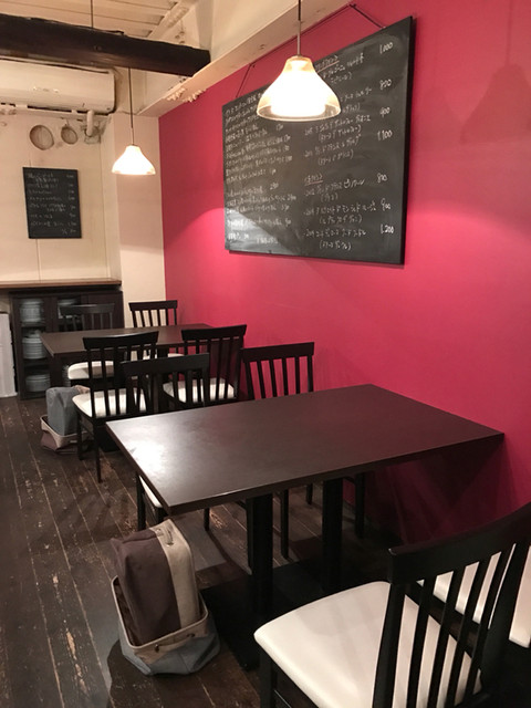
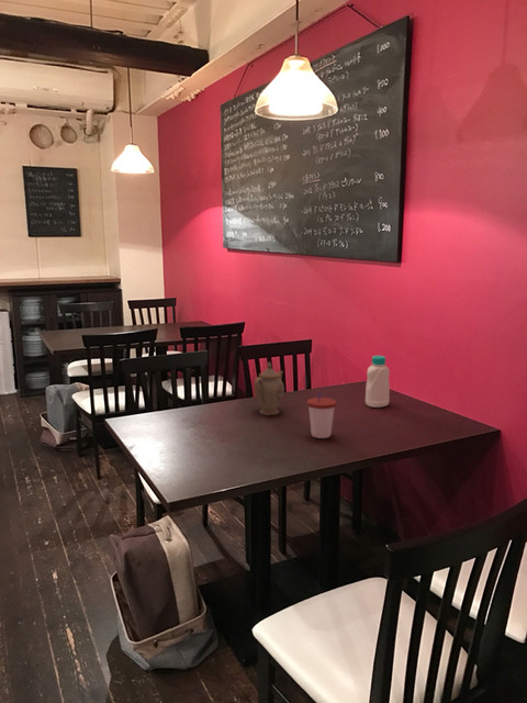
+ cup (321, 413)
+ chinaware (269, 387)
+ bottle (378, 380)
